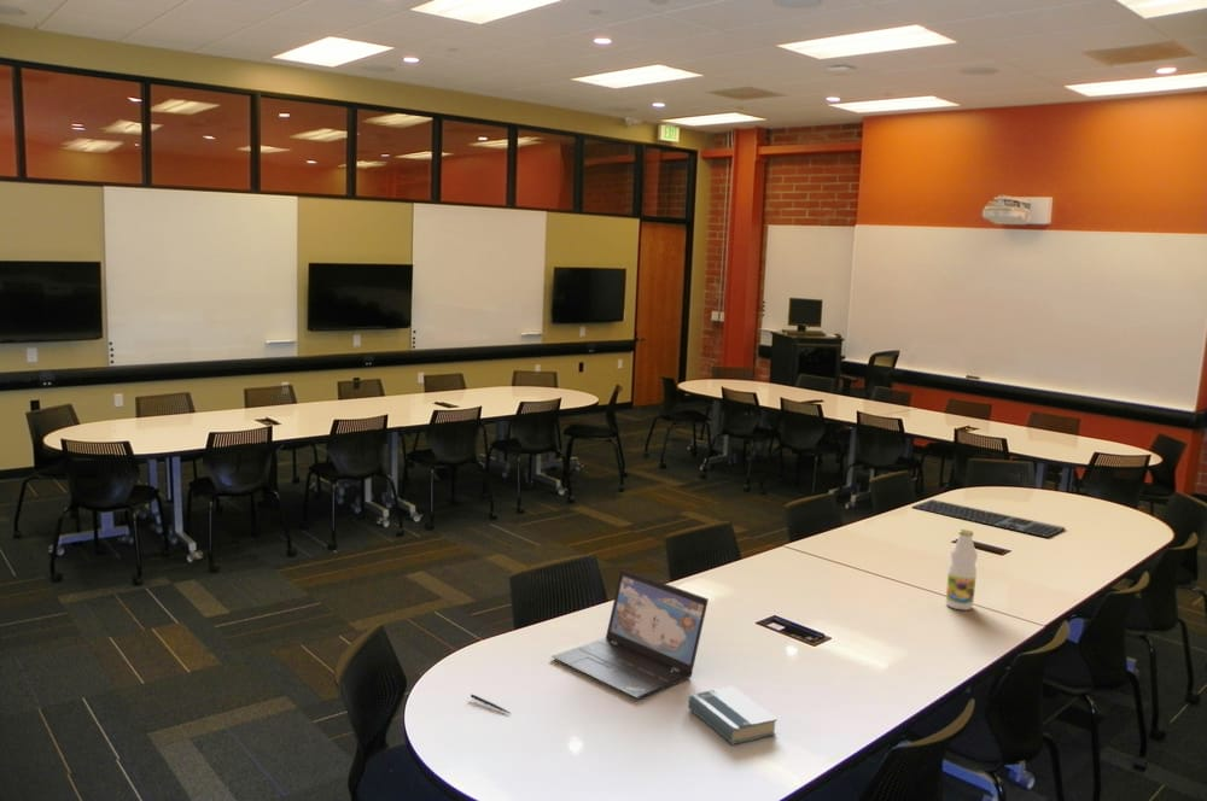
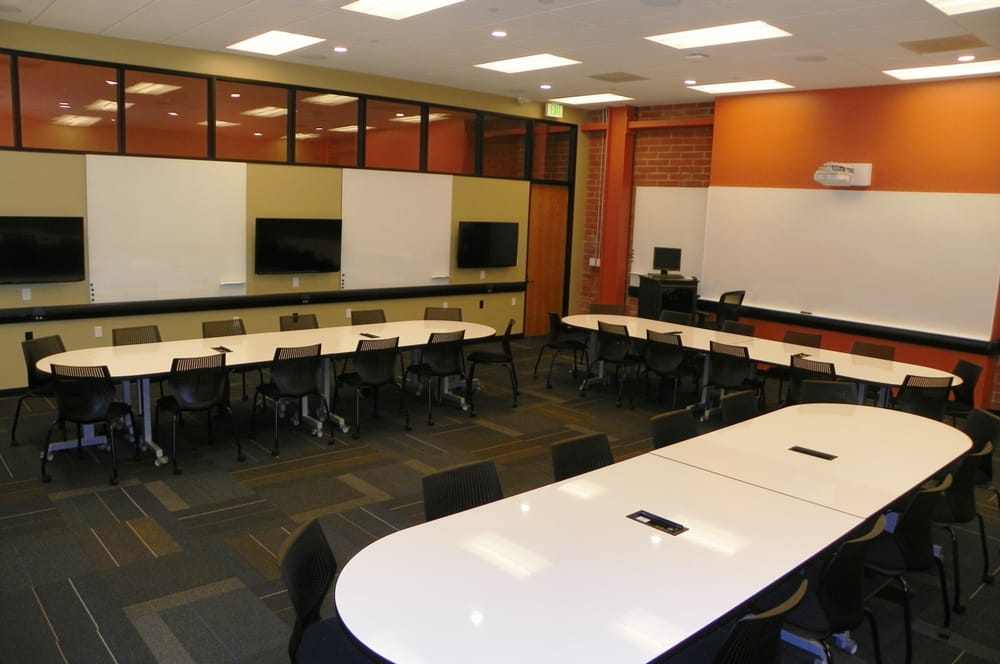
- bottle (962, 568)
- laptop (628, 630)
- keyboard (985, 516)
- hardback book (730, 714)
- pen (490, 703)
